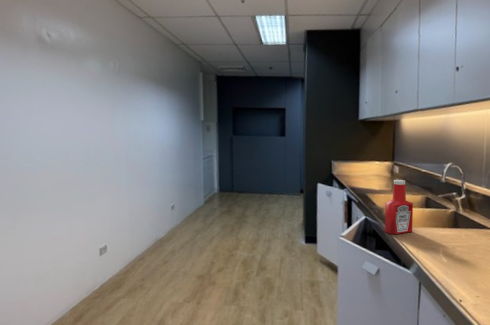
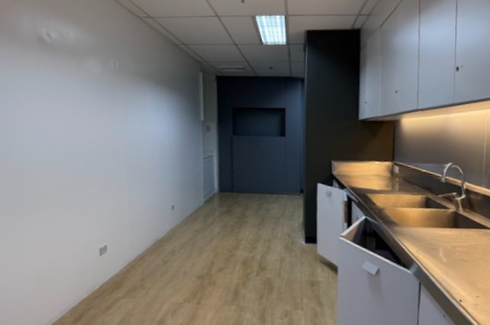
- soap bottle (399, 206)
